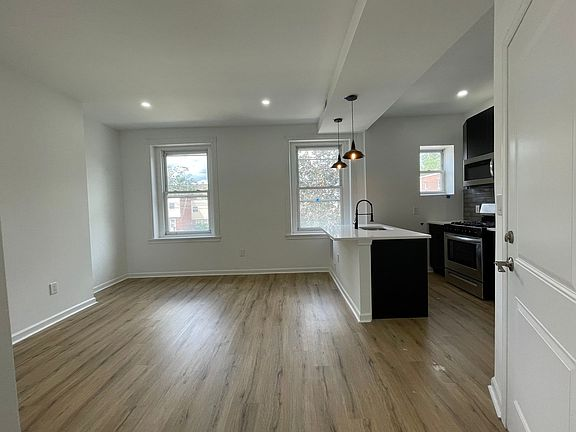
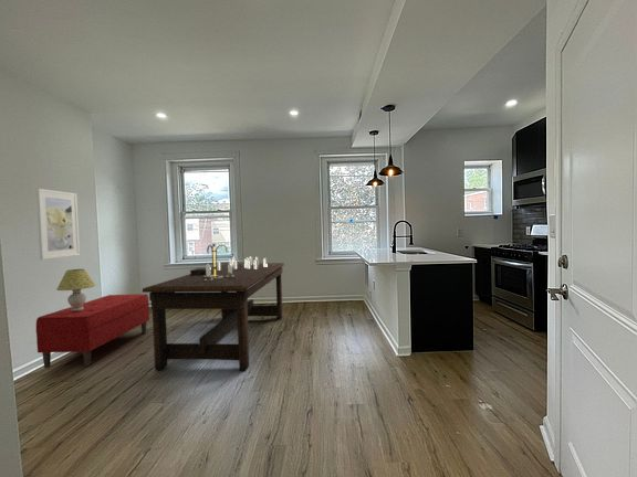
+ bench (101, 326)
+ dining table (231, 290)
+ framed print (59, 224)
+ table lamp (76, 290)
